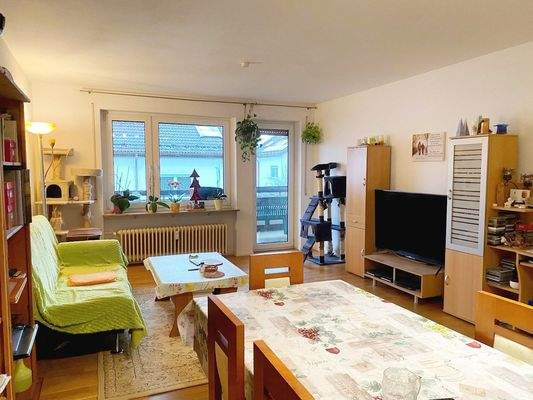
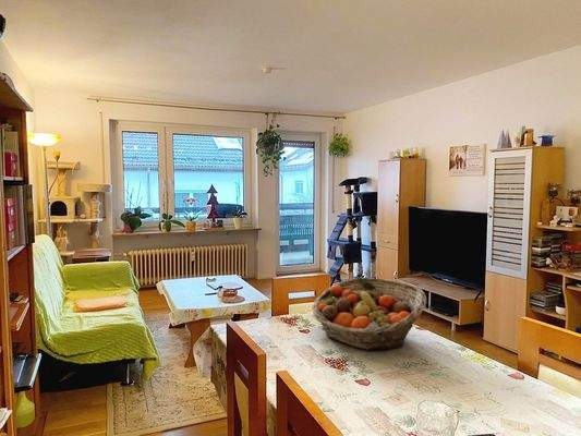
+ fruit basket (366, 310)
